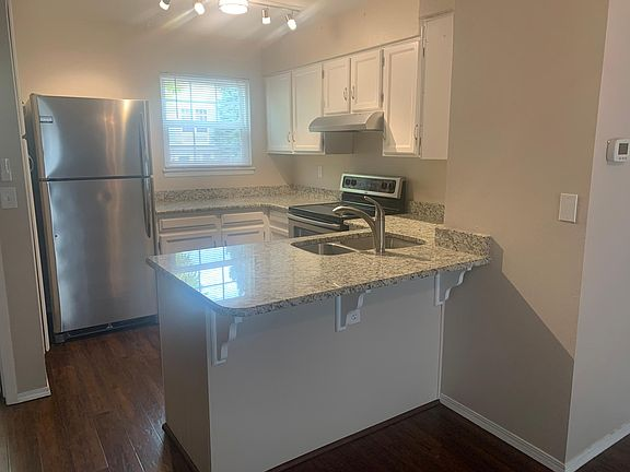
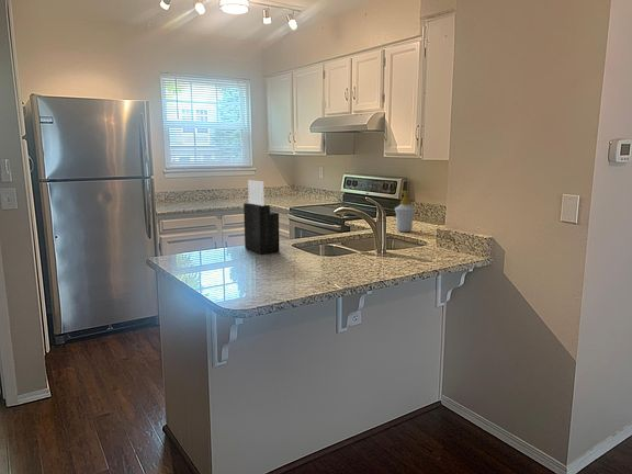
+ knife block (262, 215)
+ soap bottle (405, 211)
